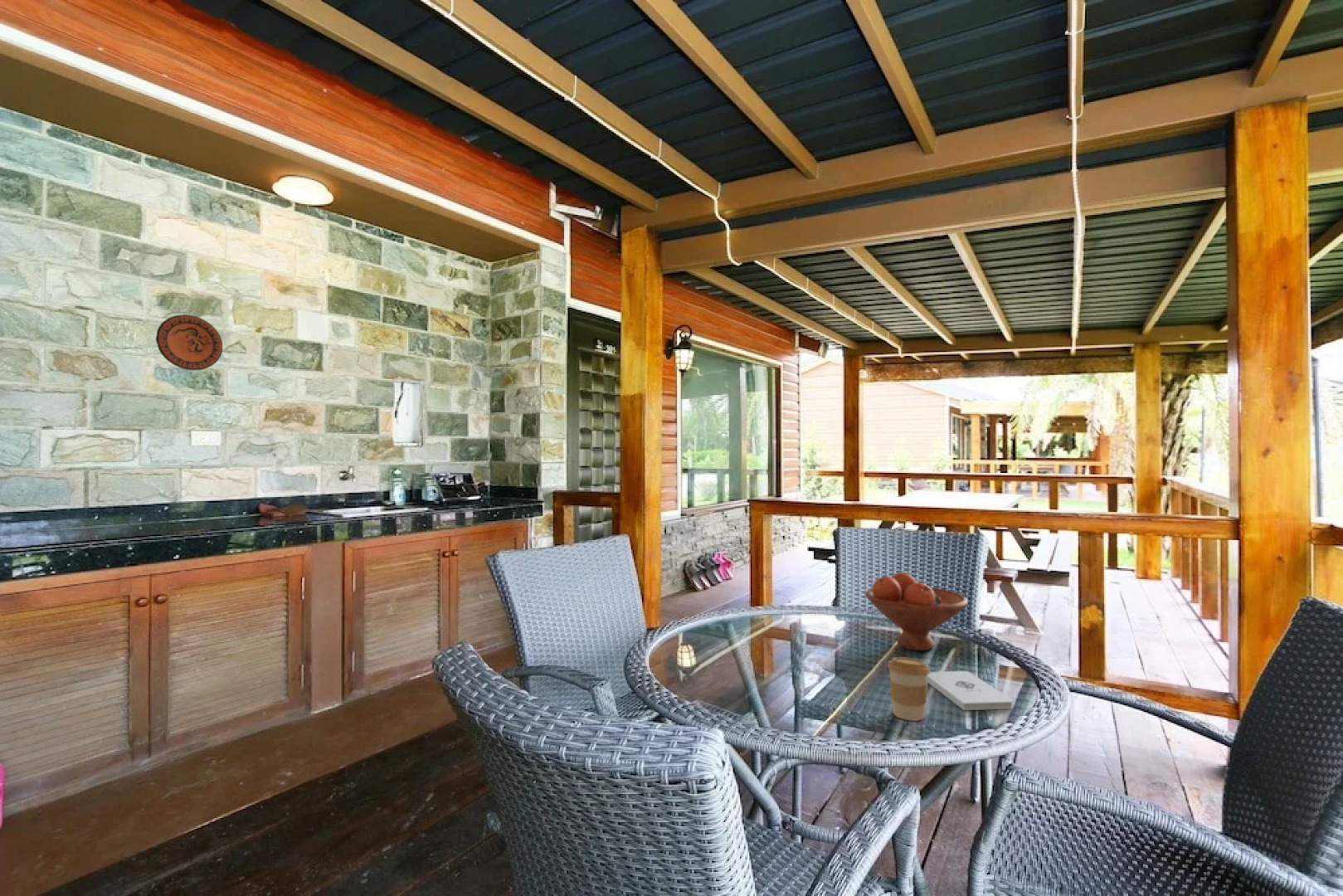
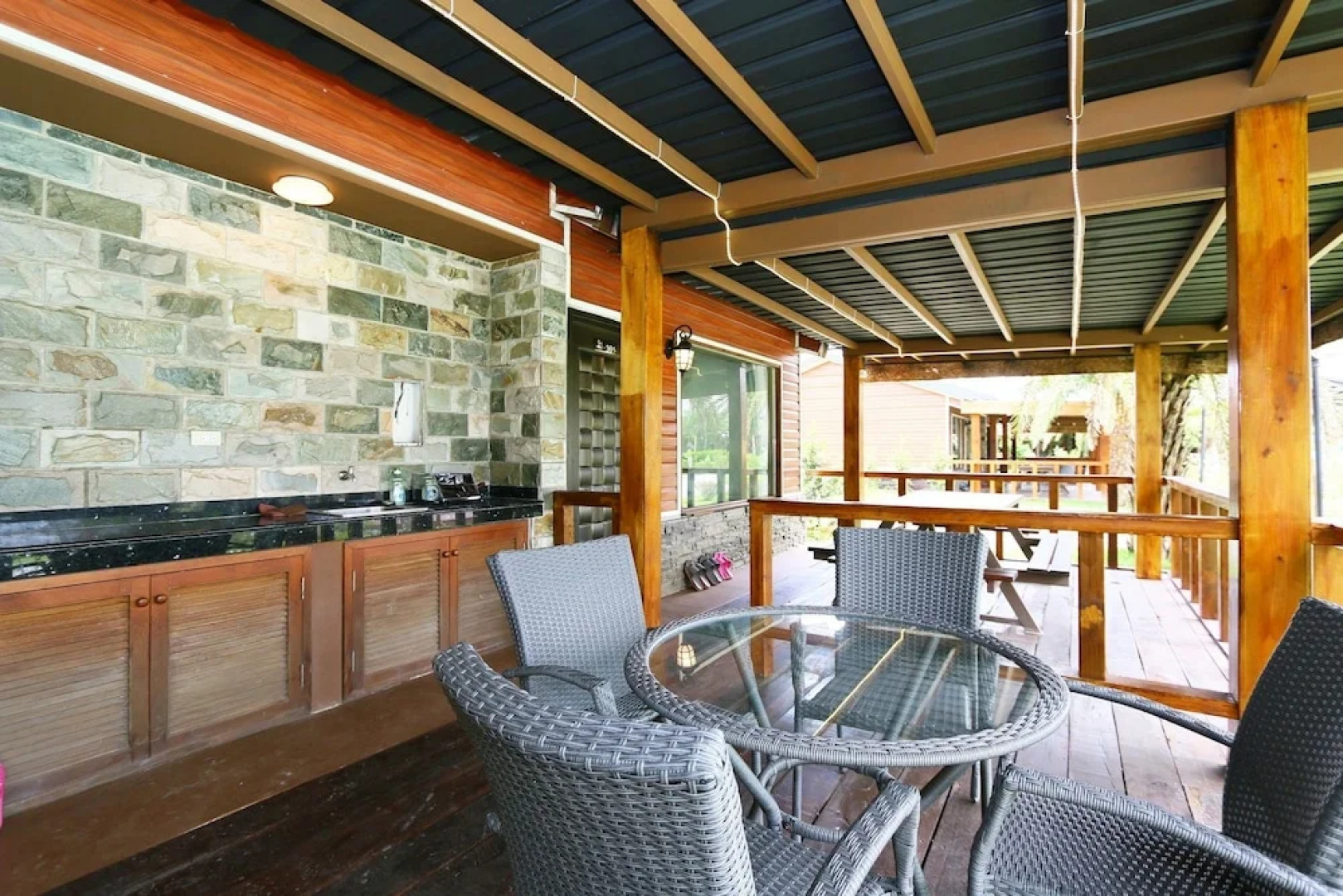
- decorative plate (190, 343)
- notepad (966, 689)
- fruit bowl (915, 611)
- coffee cup (908, 686)
